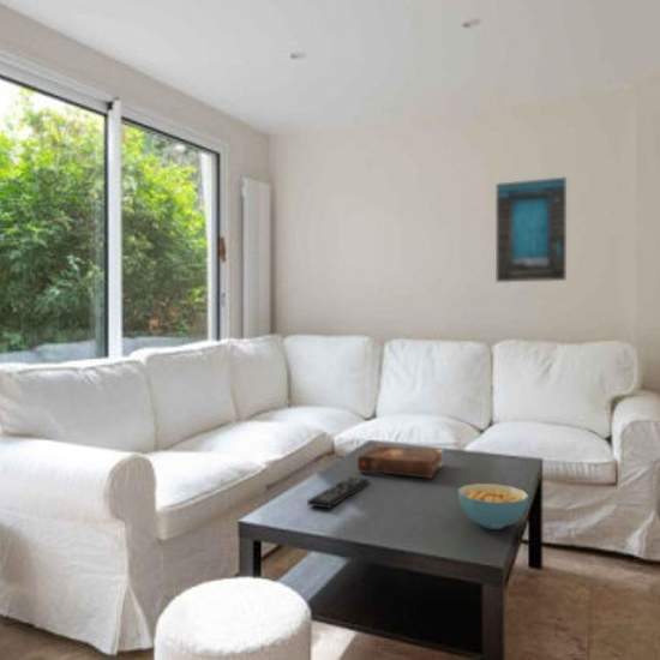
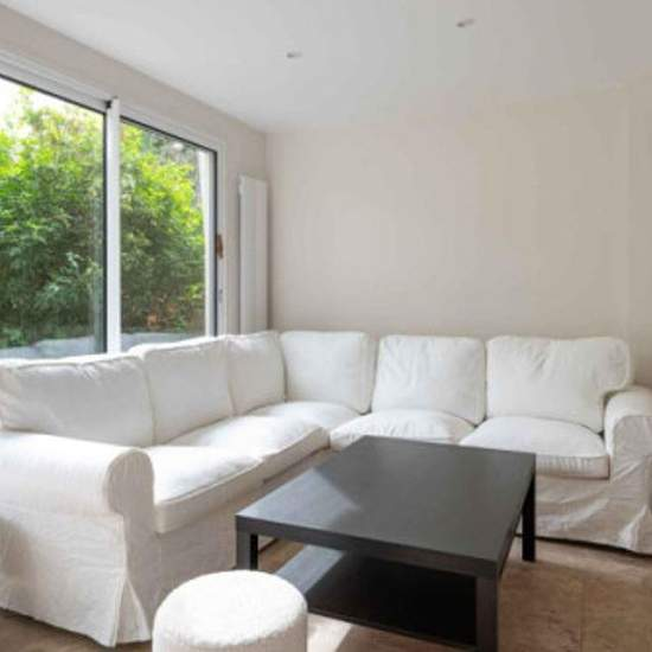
- remote control (340, 490)
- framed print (530, 230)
- book (401, 461)
- cereal bowl (492, 509)
